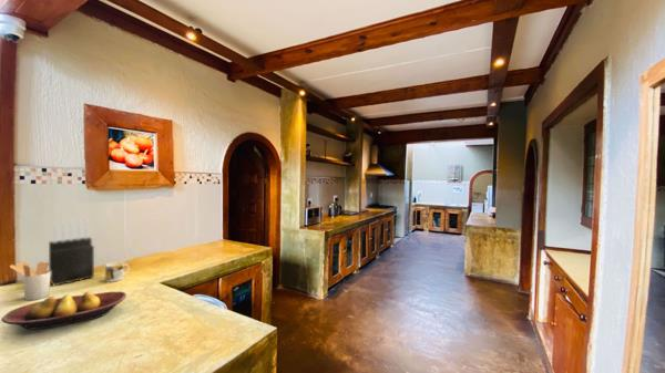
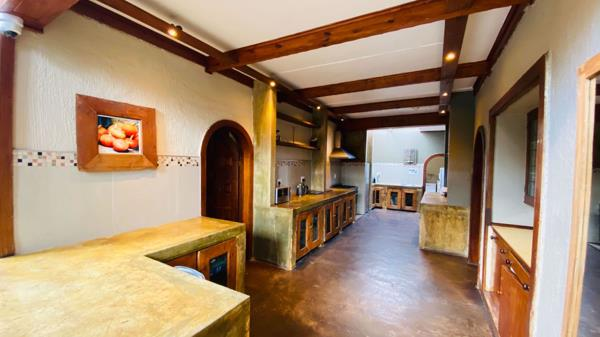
- mug (117, 270)
- fruit bowl (70, 305)
- utensil holder (31, 279)
- knife block (72, 250)
